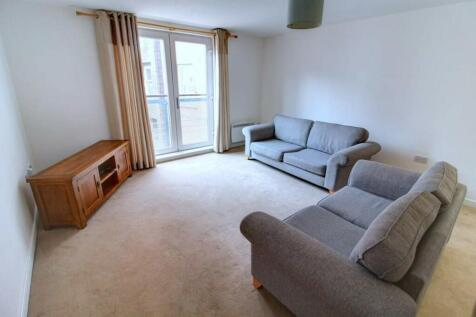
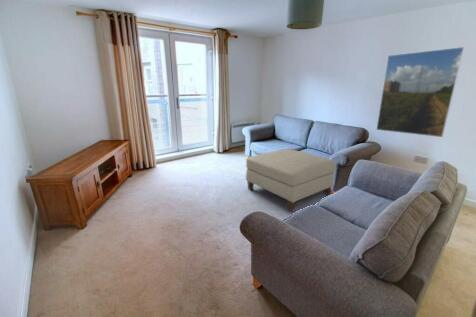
+ ottoman (289, 174)
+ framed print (414, 94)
